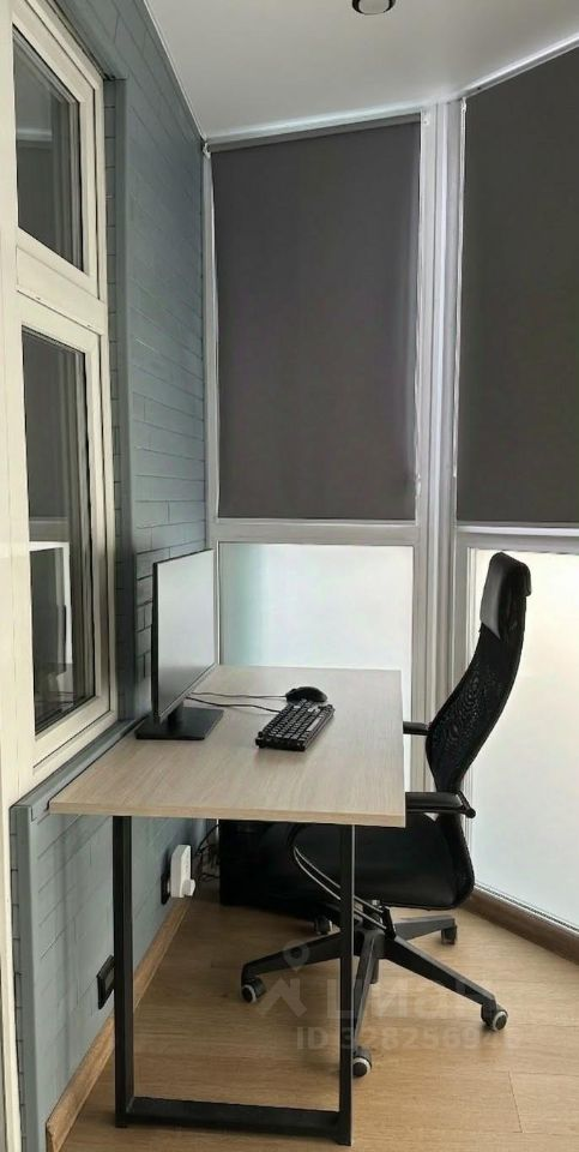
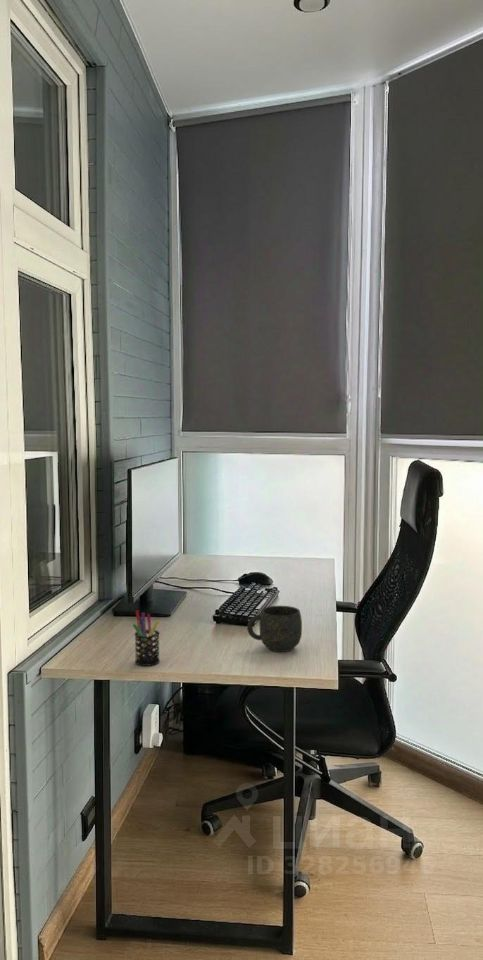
+ mug (274, 629)
+ pen holder (144, 637)
